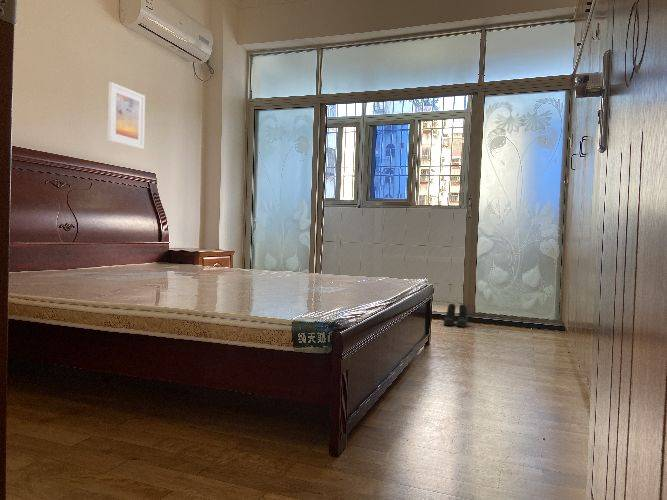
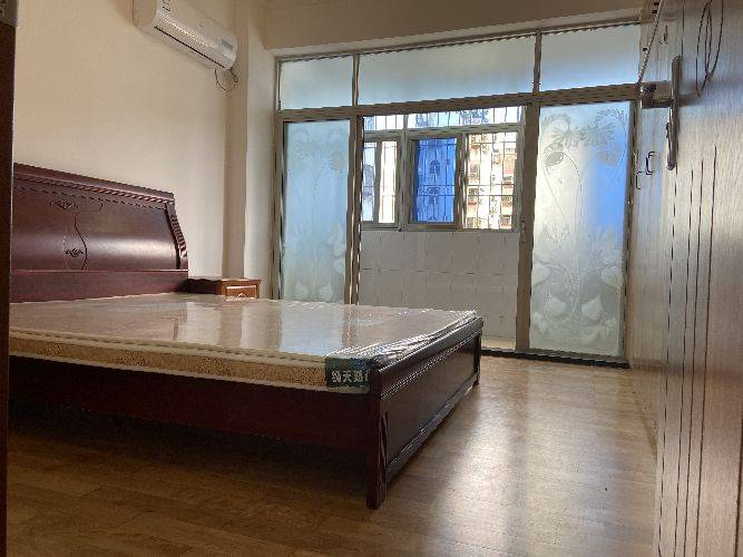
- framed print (127, 117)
- boots (454, 314)
